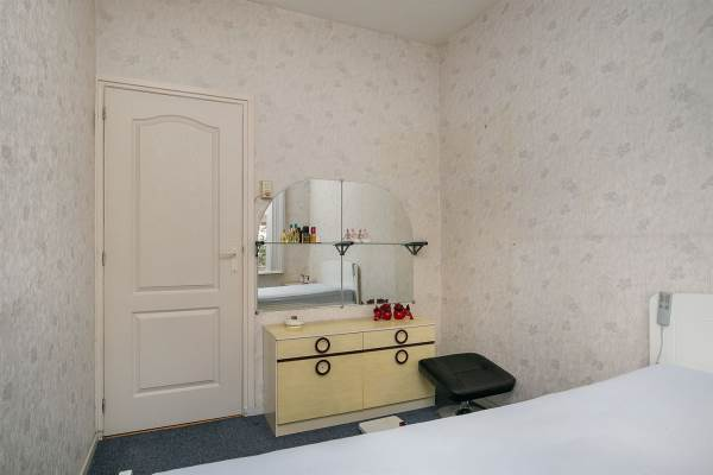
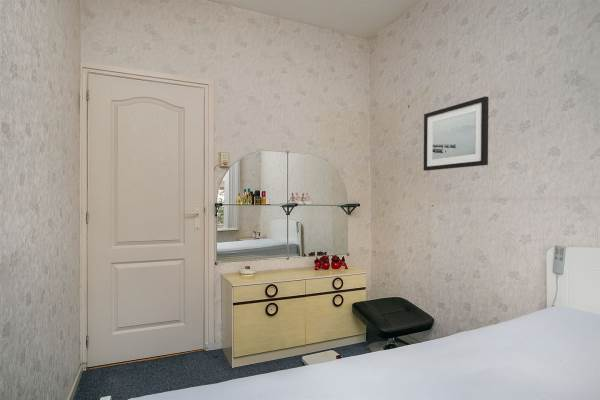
+ wall art (452, 137)
